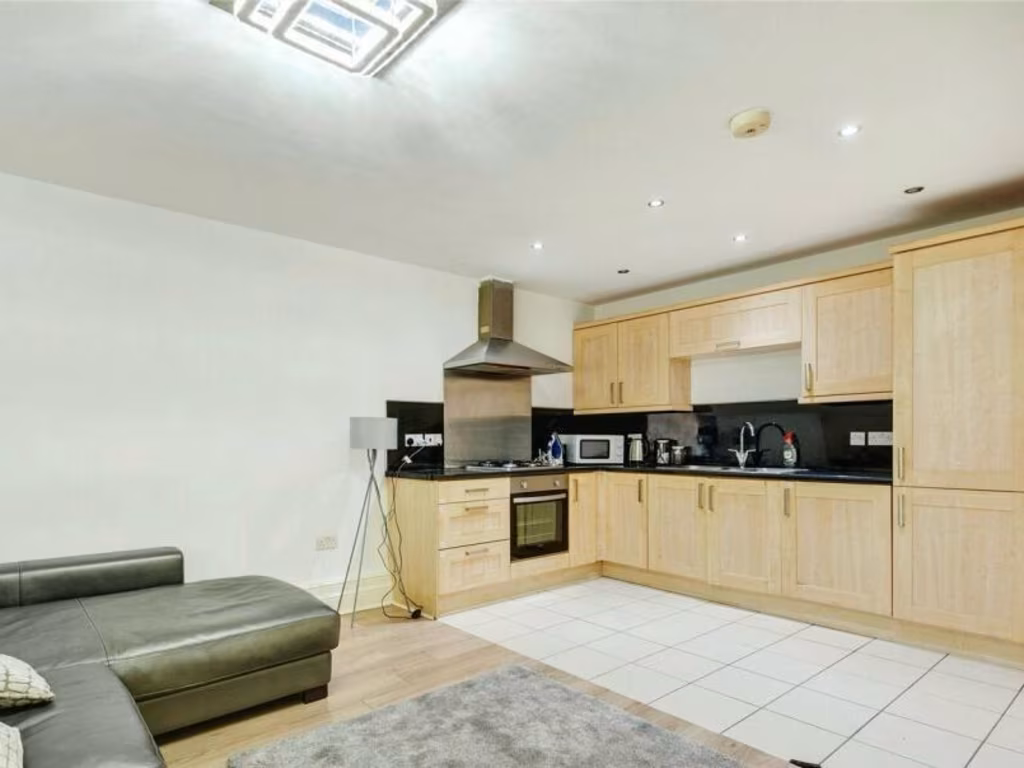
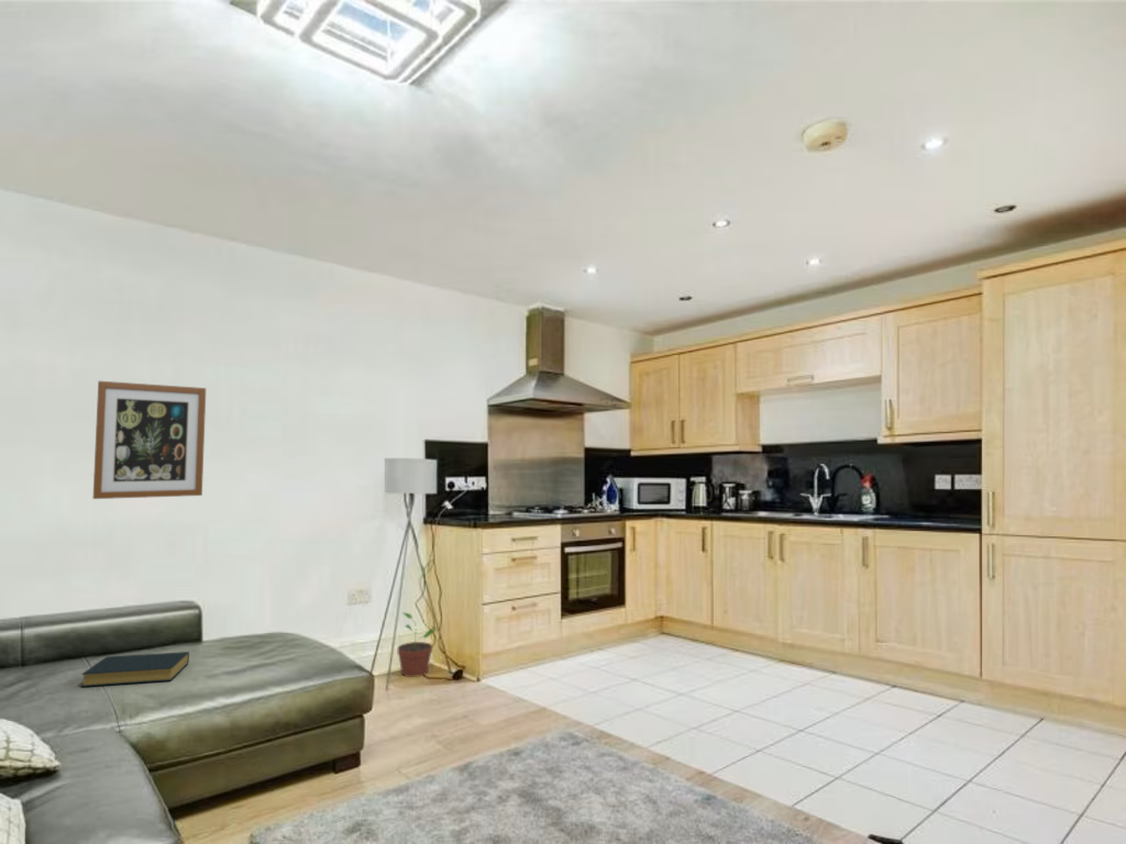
+ wall art (152, 441)
+ hardback book (137, 668)
+ potted plant (415, 643)
